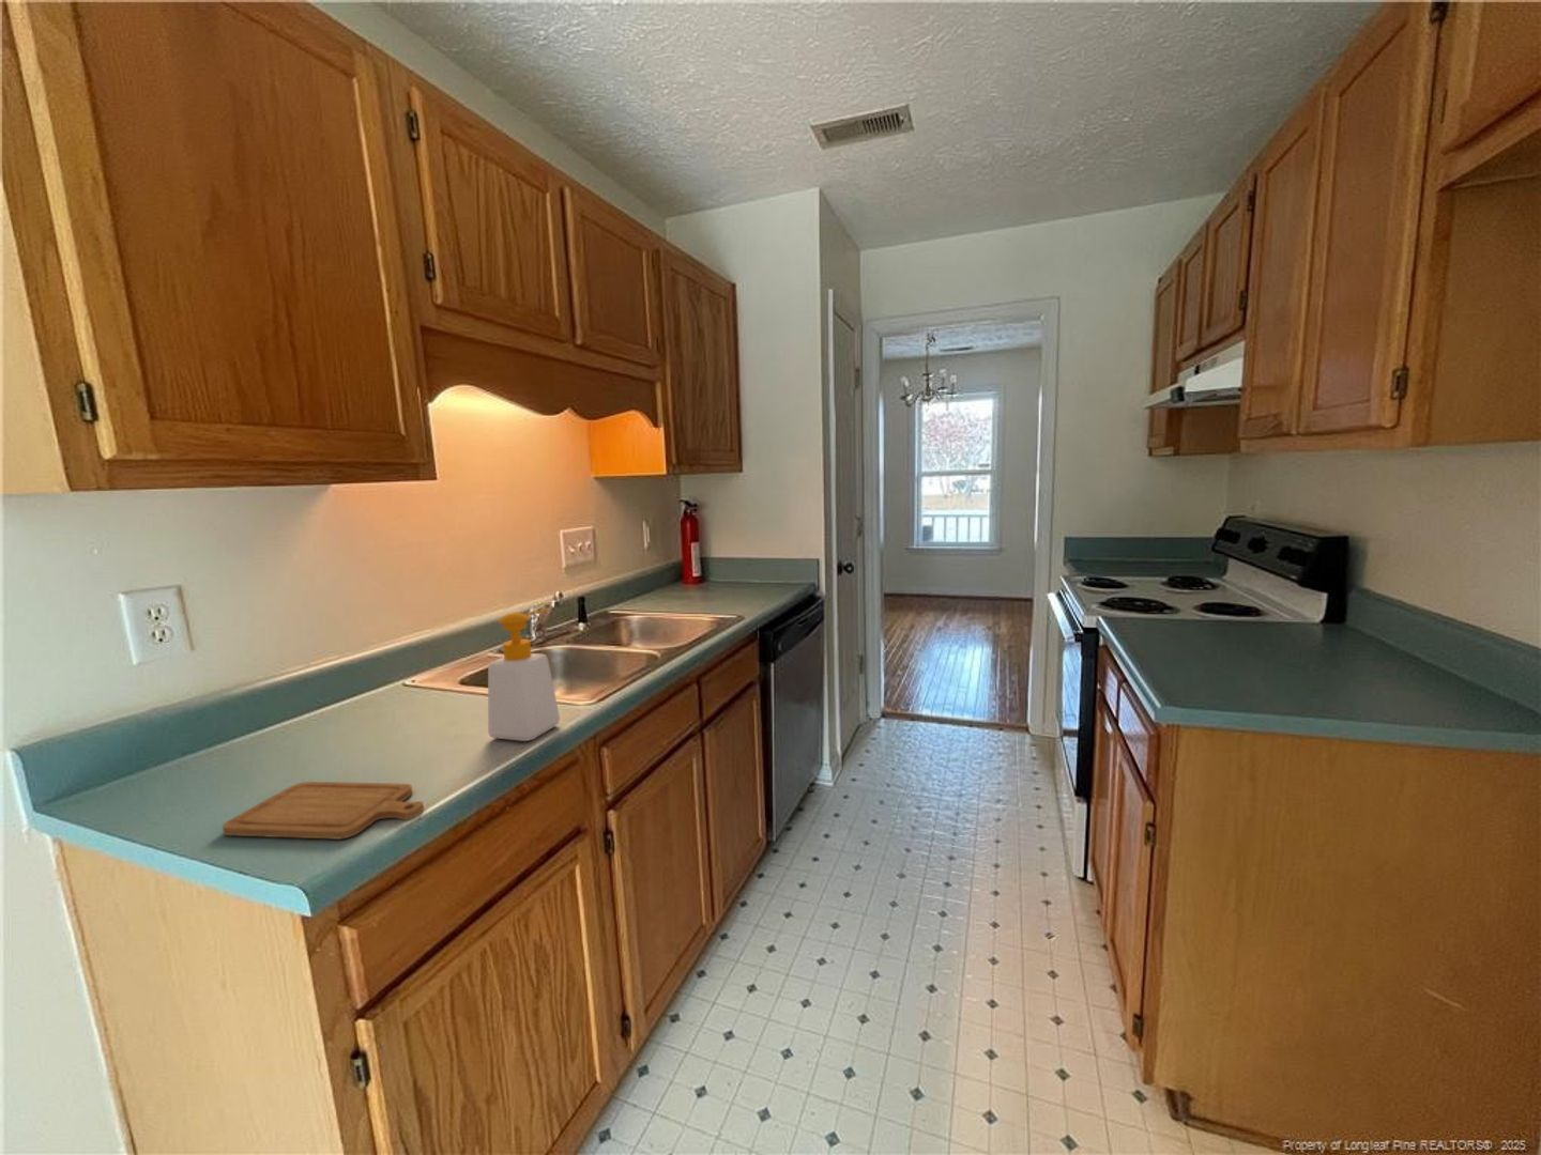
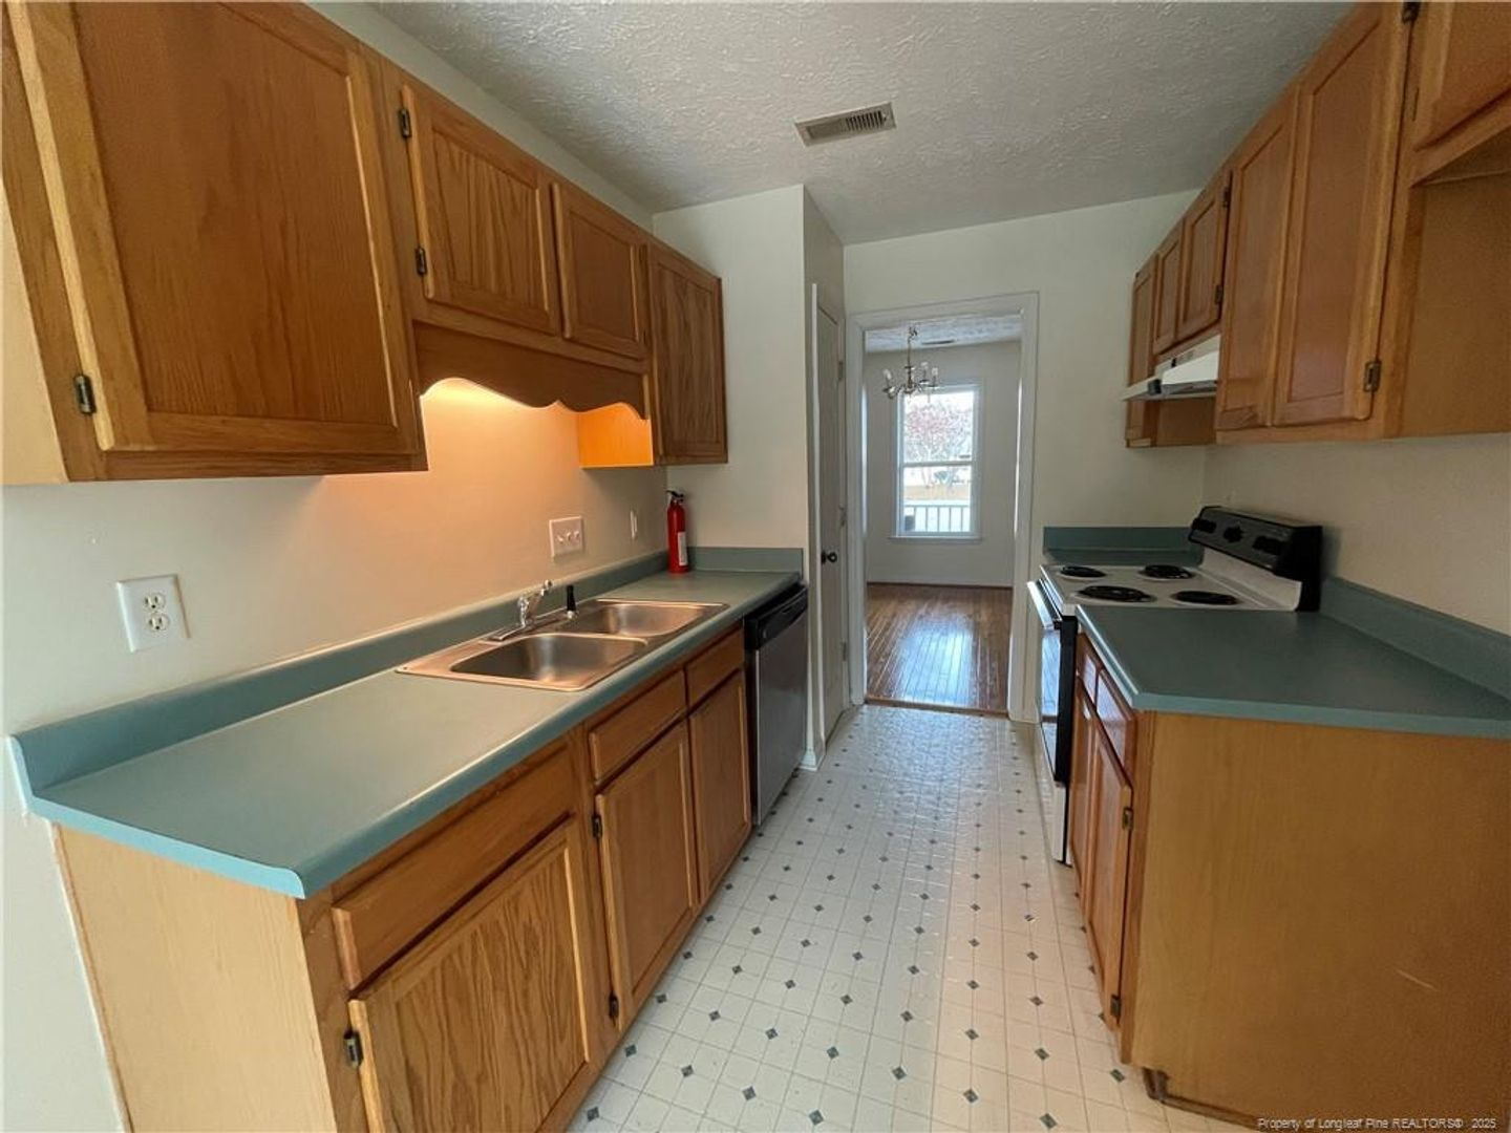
- chopping board (339, 808)
- soap bottle (528, 670)
